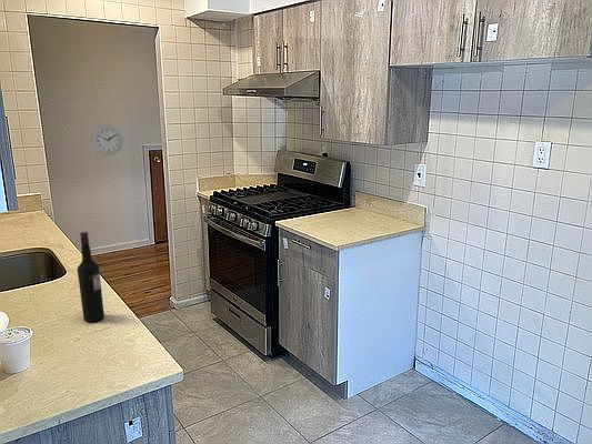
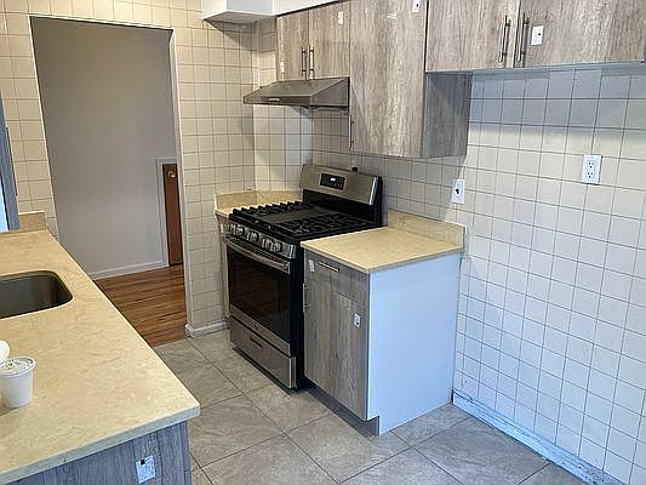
- wine bottle (89, 276)
- wall clock (108, 140)
